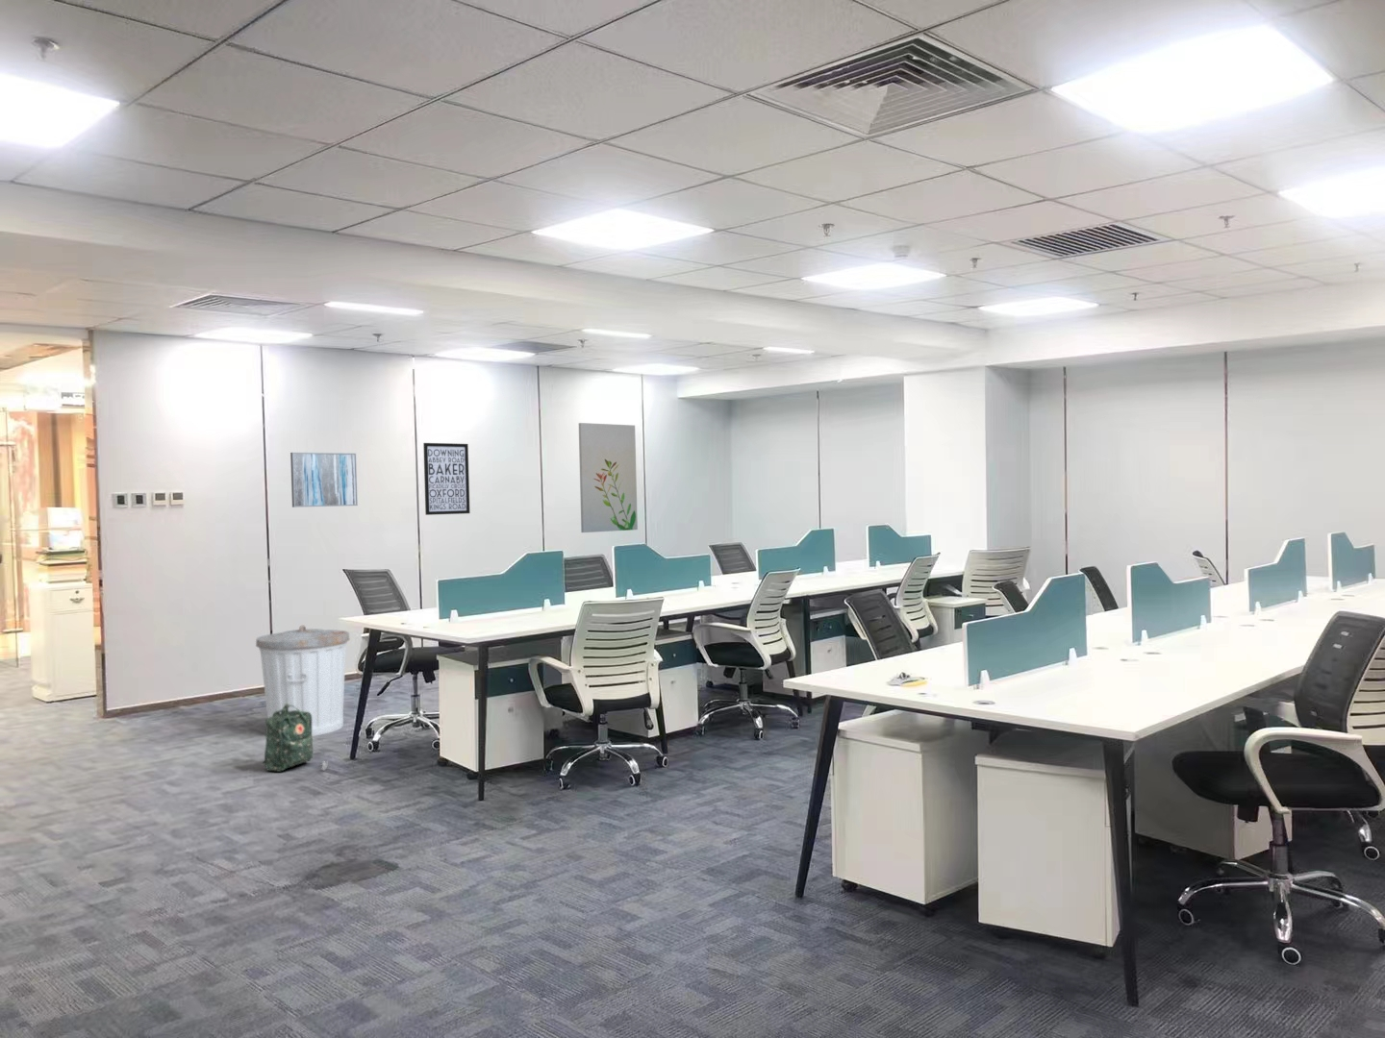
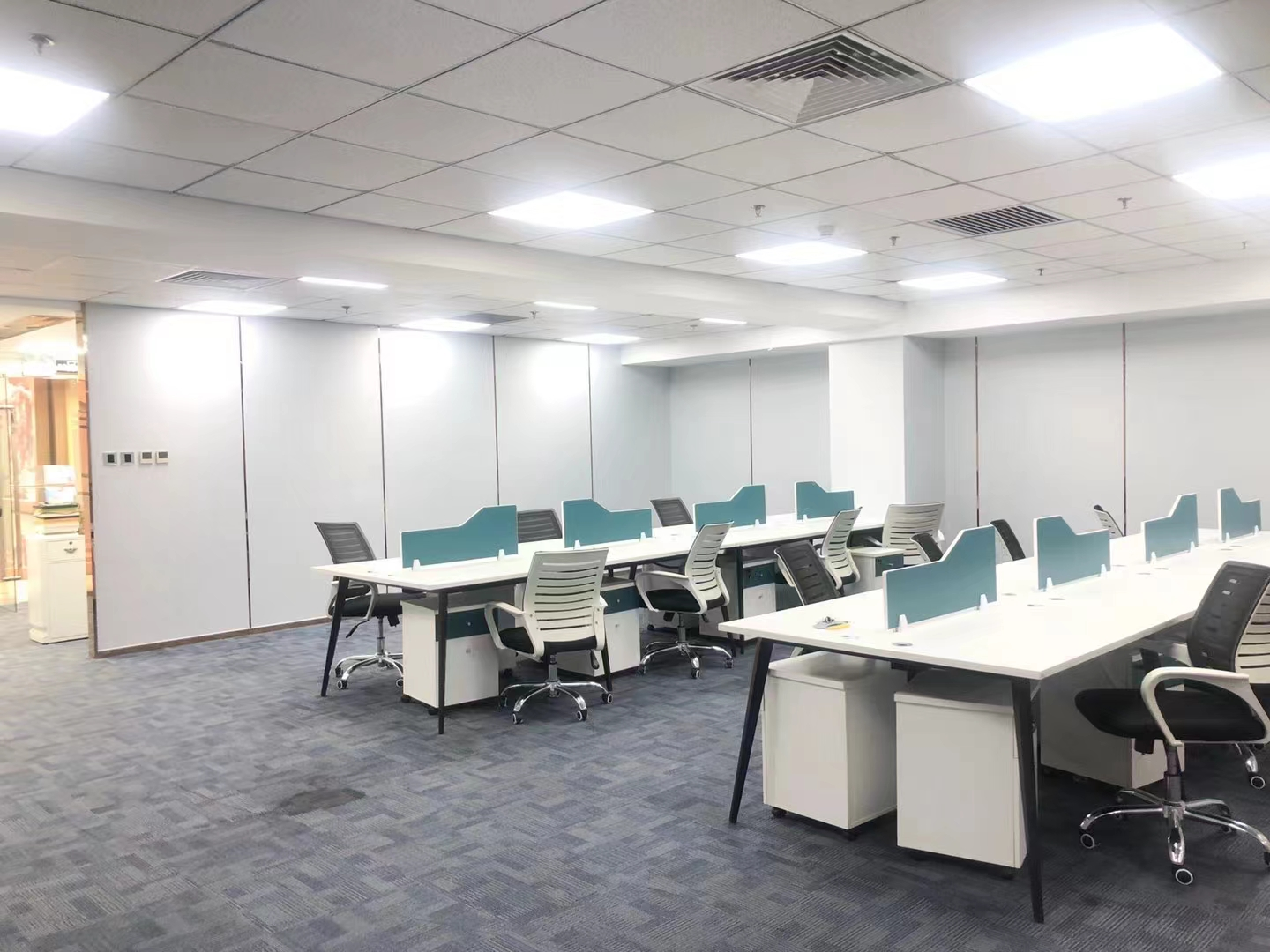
- wall art (607, 478)
- backpack (301, 734)
- wall art (324, 480)
- wall art (446, 479)
- trash can (304, 677)
